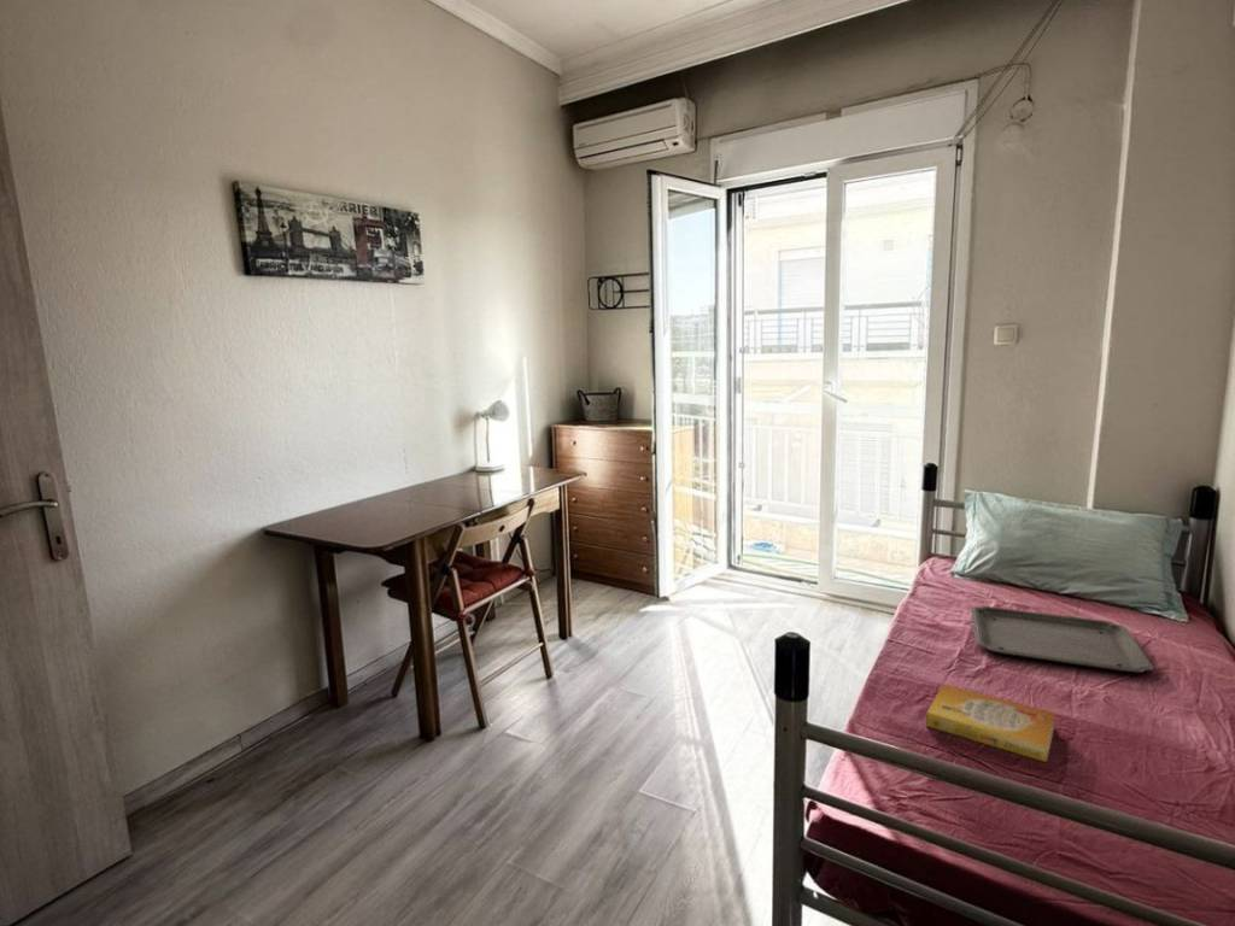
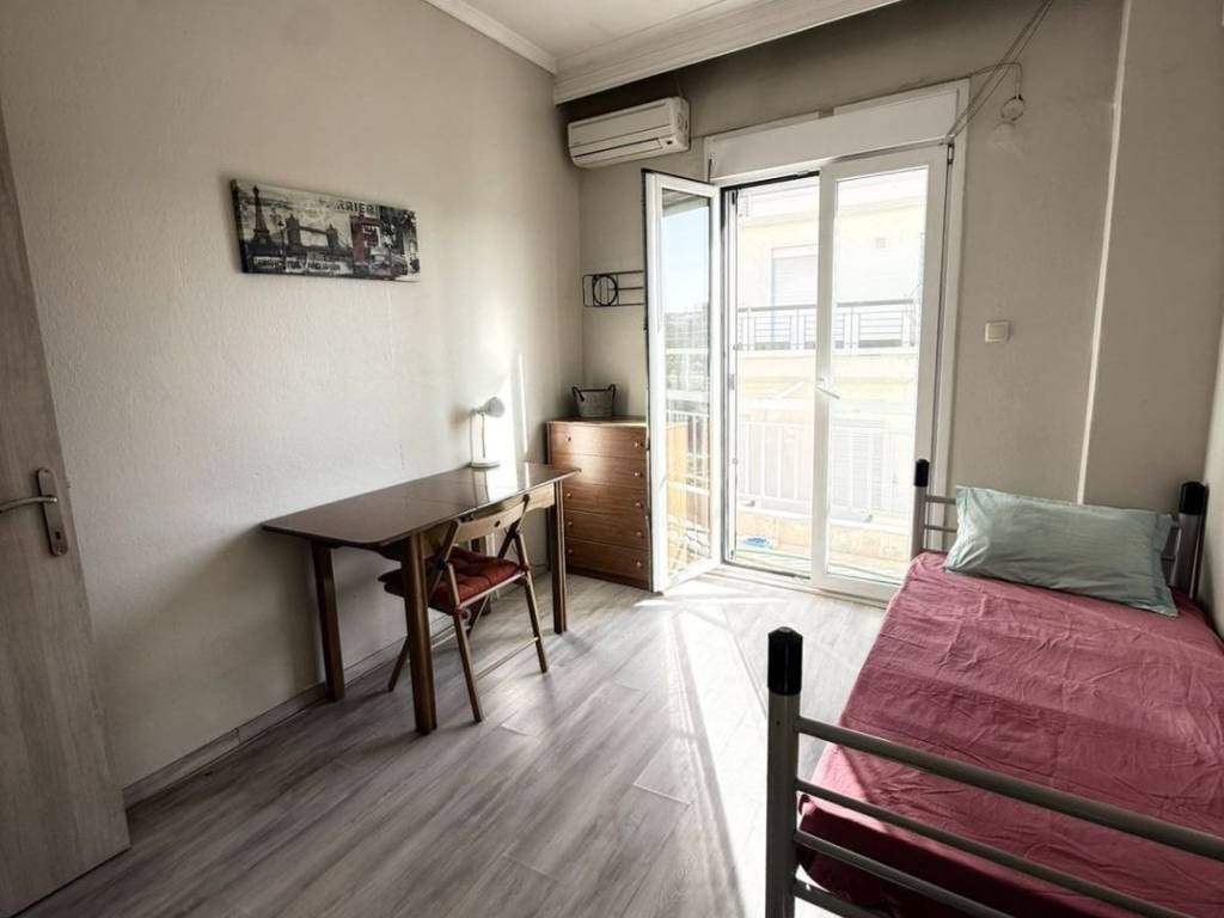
- tray (1052, 637)
- book (989, 720)
